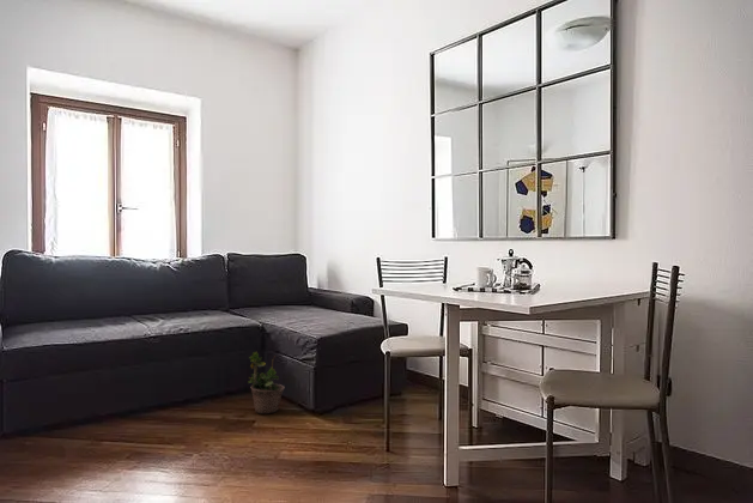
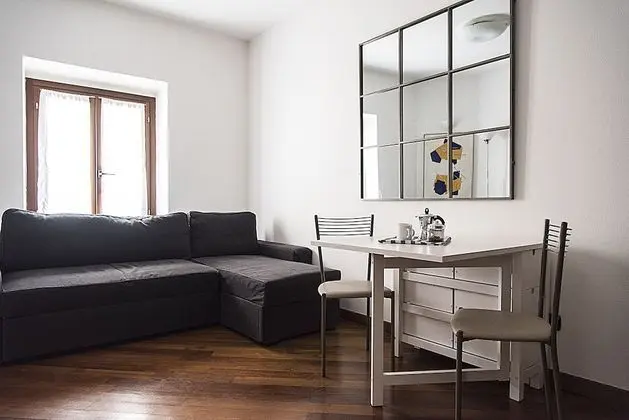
- potted plant (267, 378)
